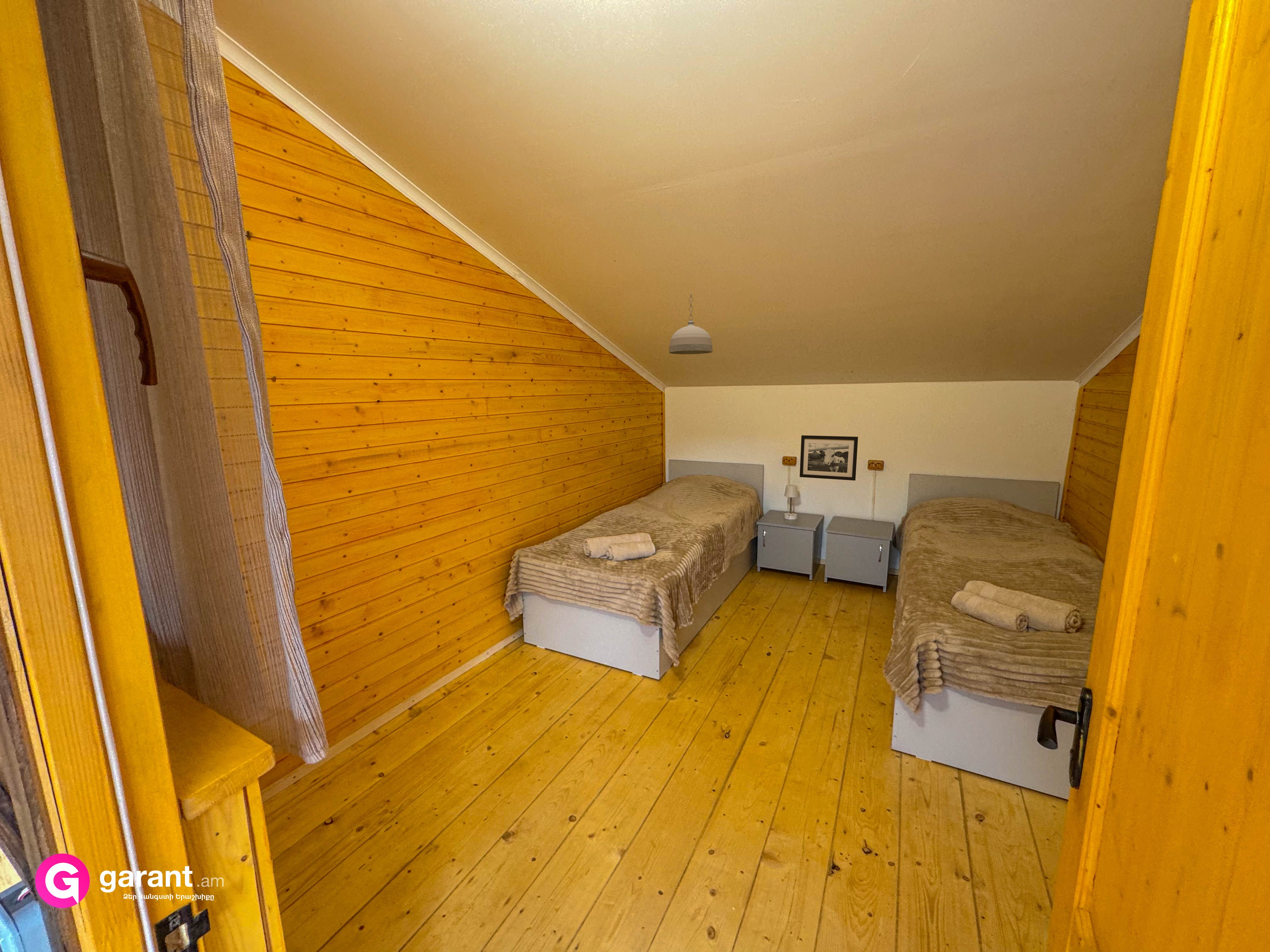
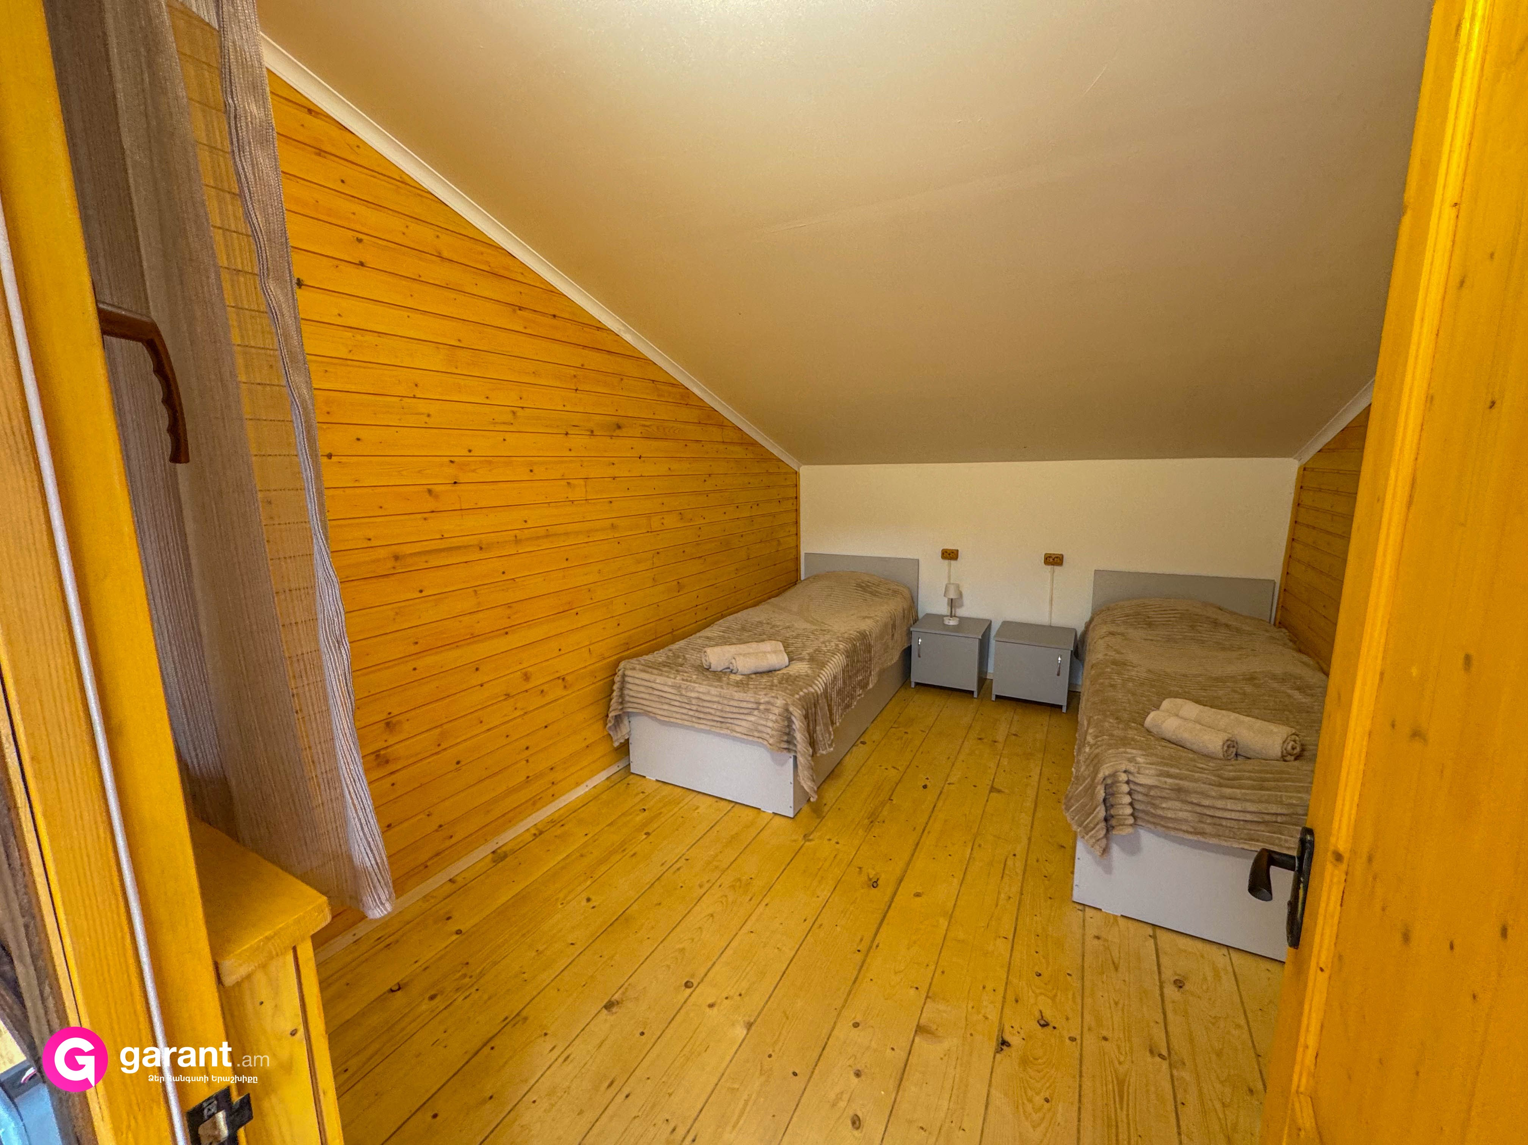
- pendant light (691, 322)
- picture frame (828, 457)
